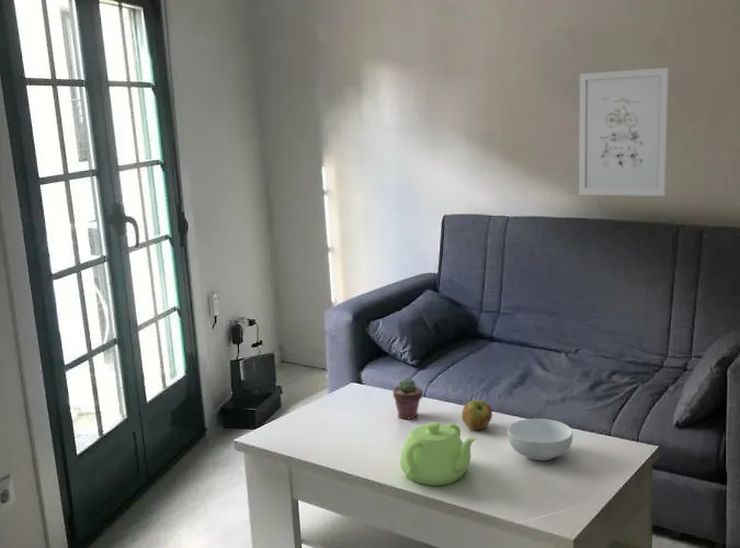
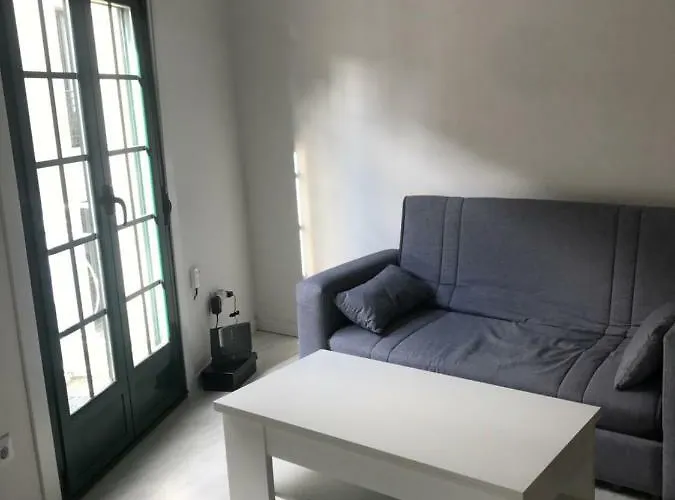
- apple (477, 414)
- cereal bowl (539, 442)
- potted succulent (407, 397)
- wall art (622, 134)
- teapot (441, 450)
